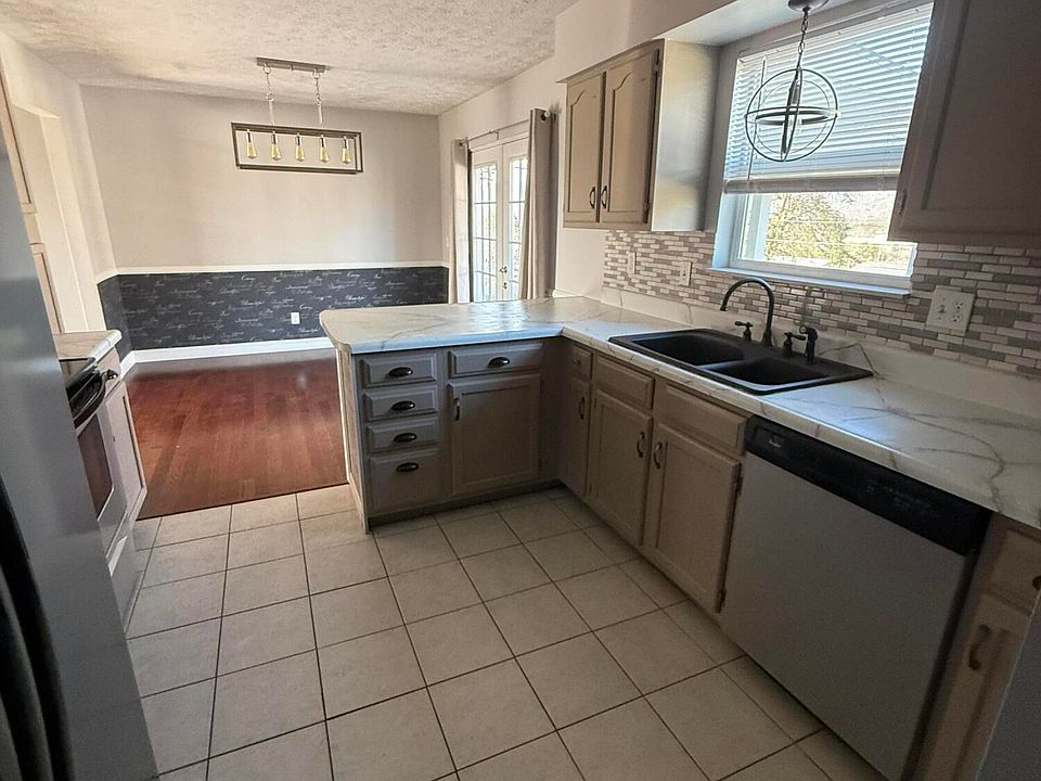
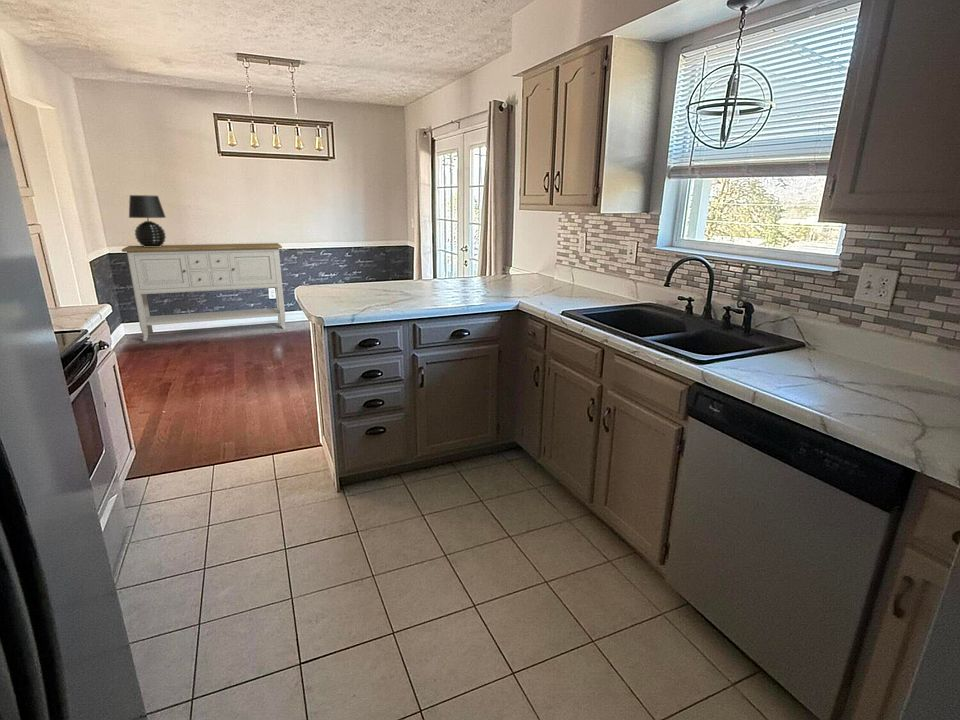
+ table lamp (148, 221)
+ sideboard (212, 289)
